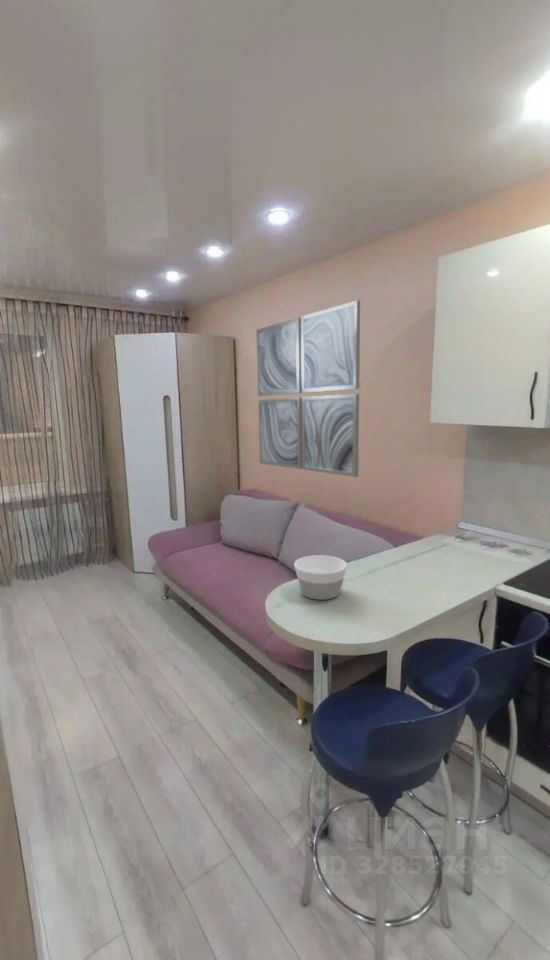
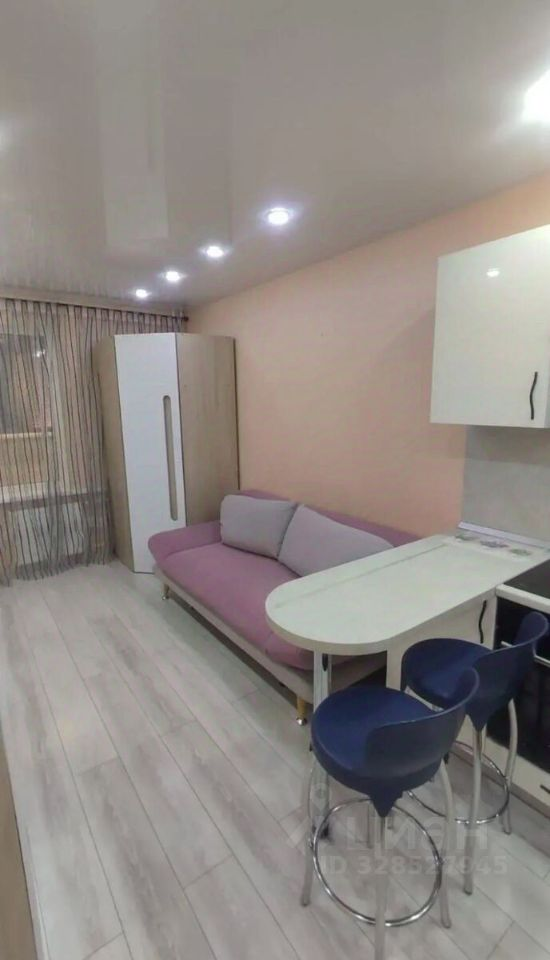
- wall art (301, 397)
- bowl (320, 577)
